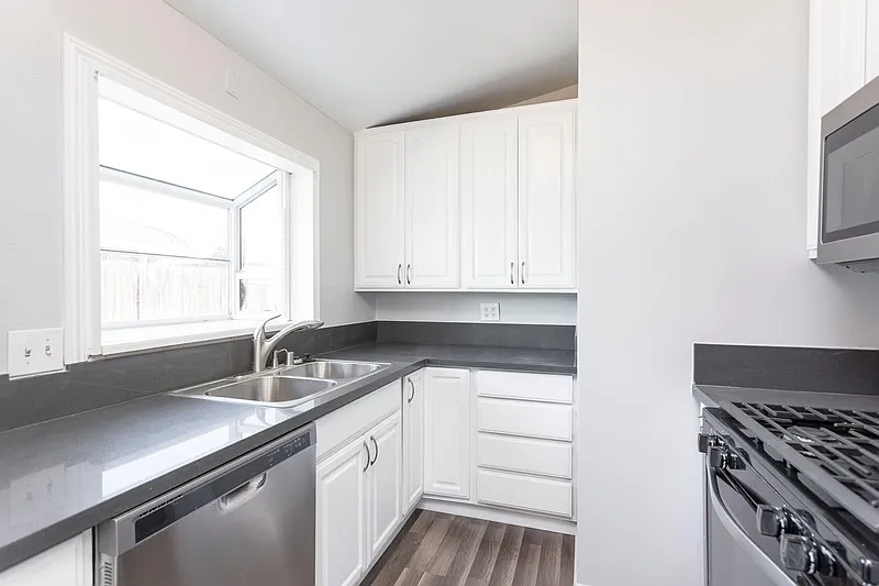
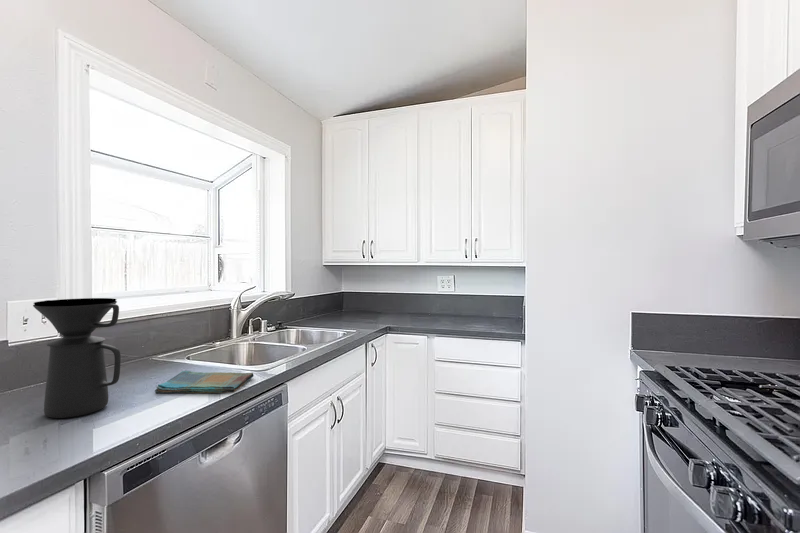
+ coffee maker (77, 355)
+ dish towel (207, 380)
